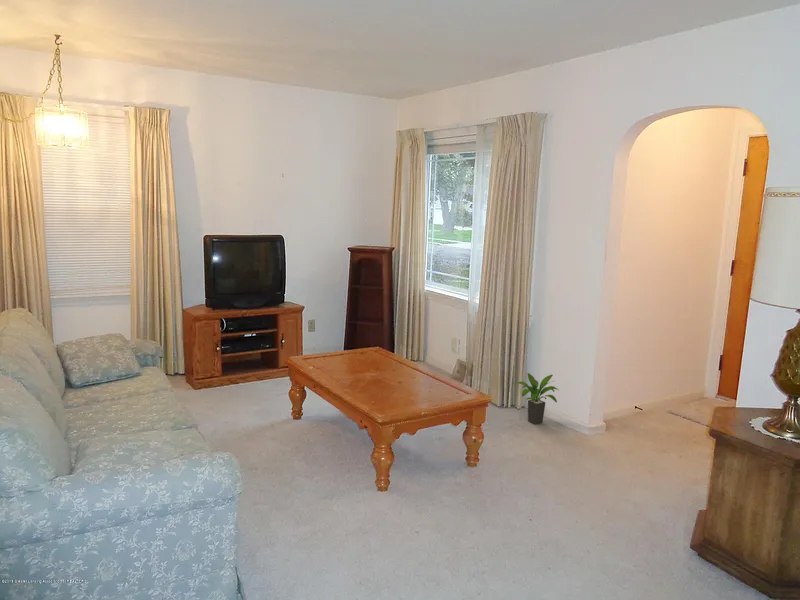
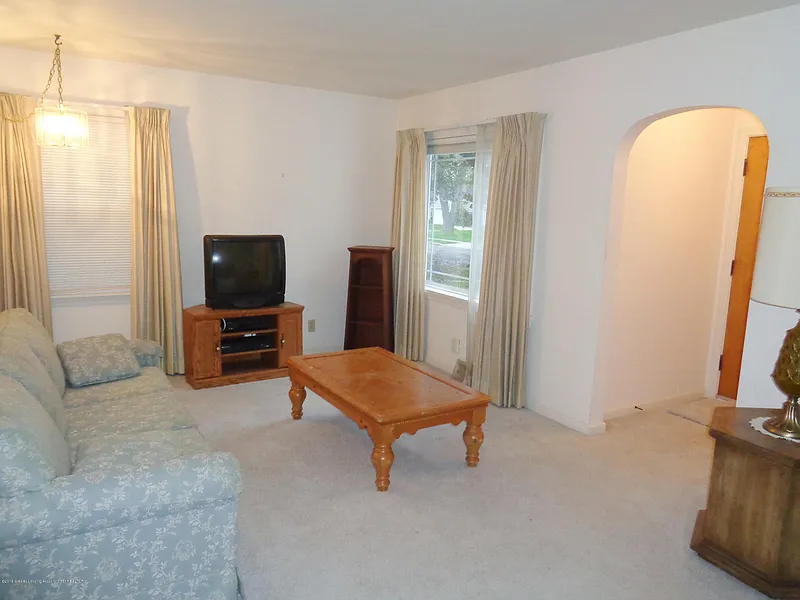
- potted plant (536, 398)
